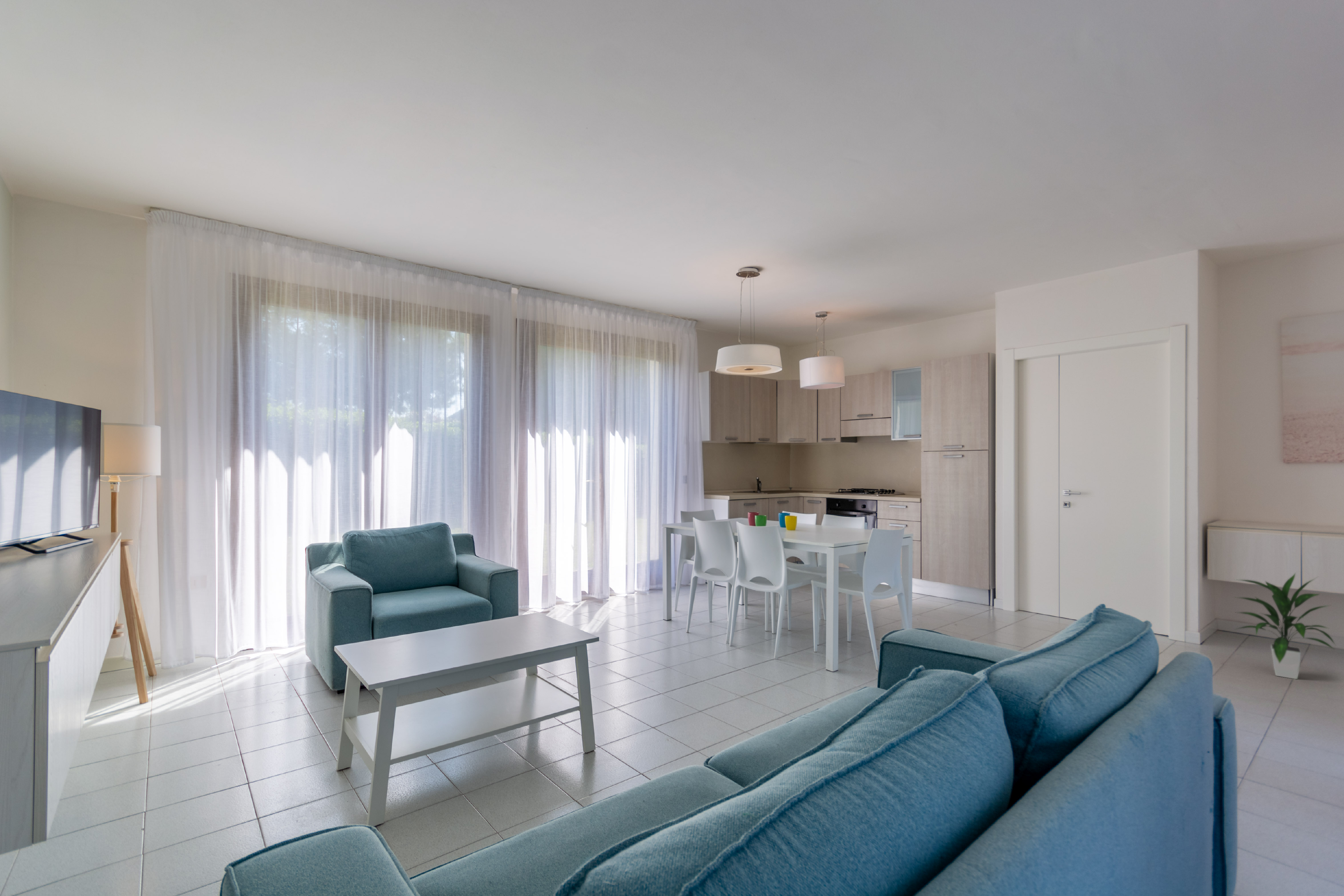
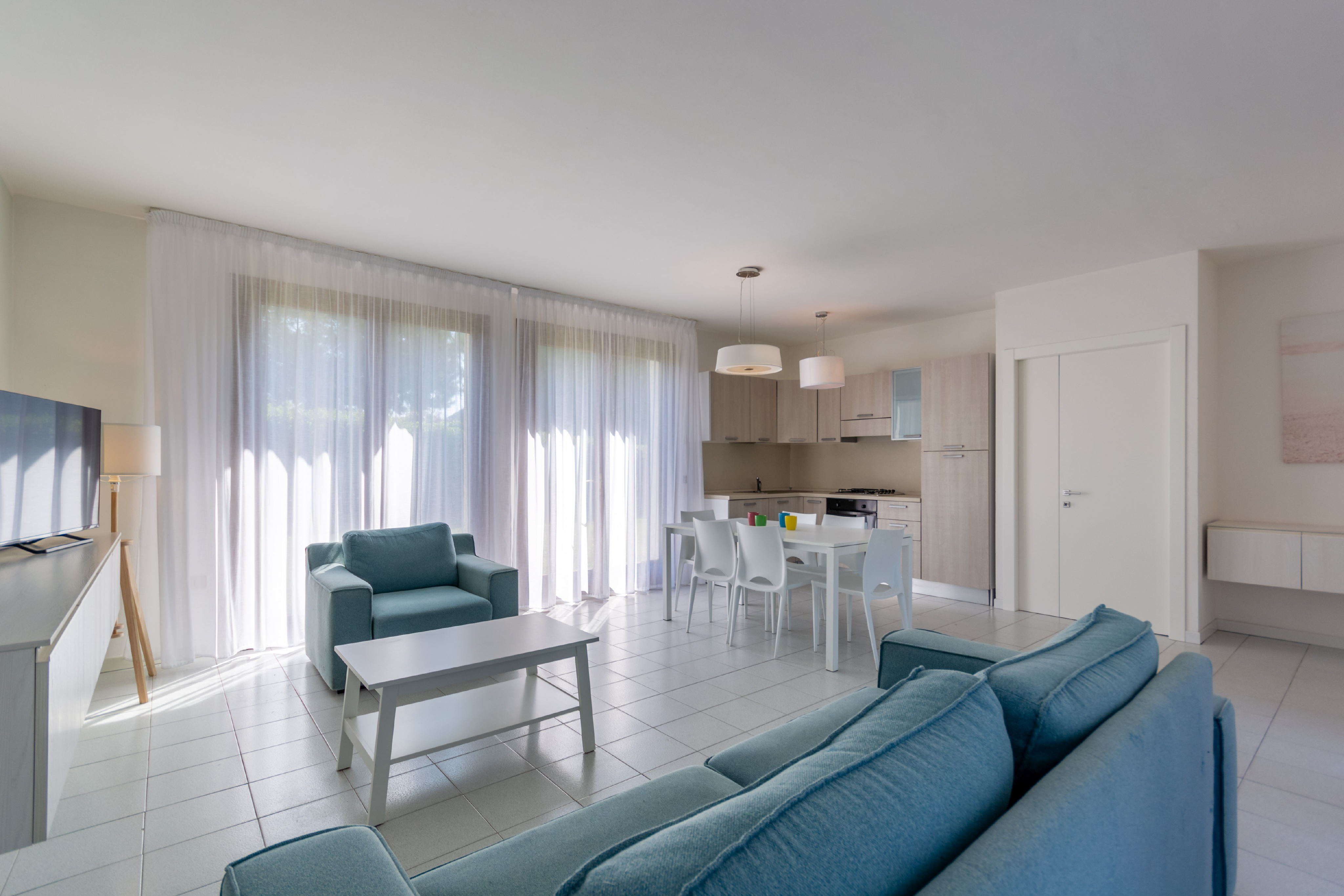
- indoor plant (1282, 624)
